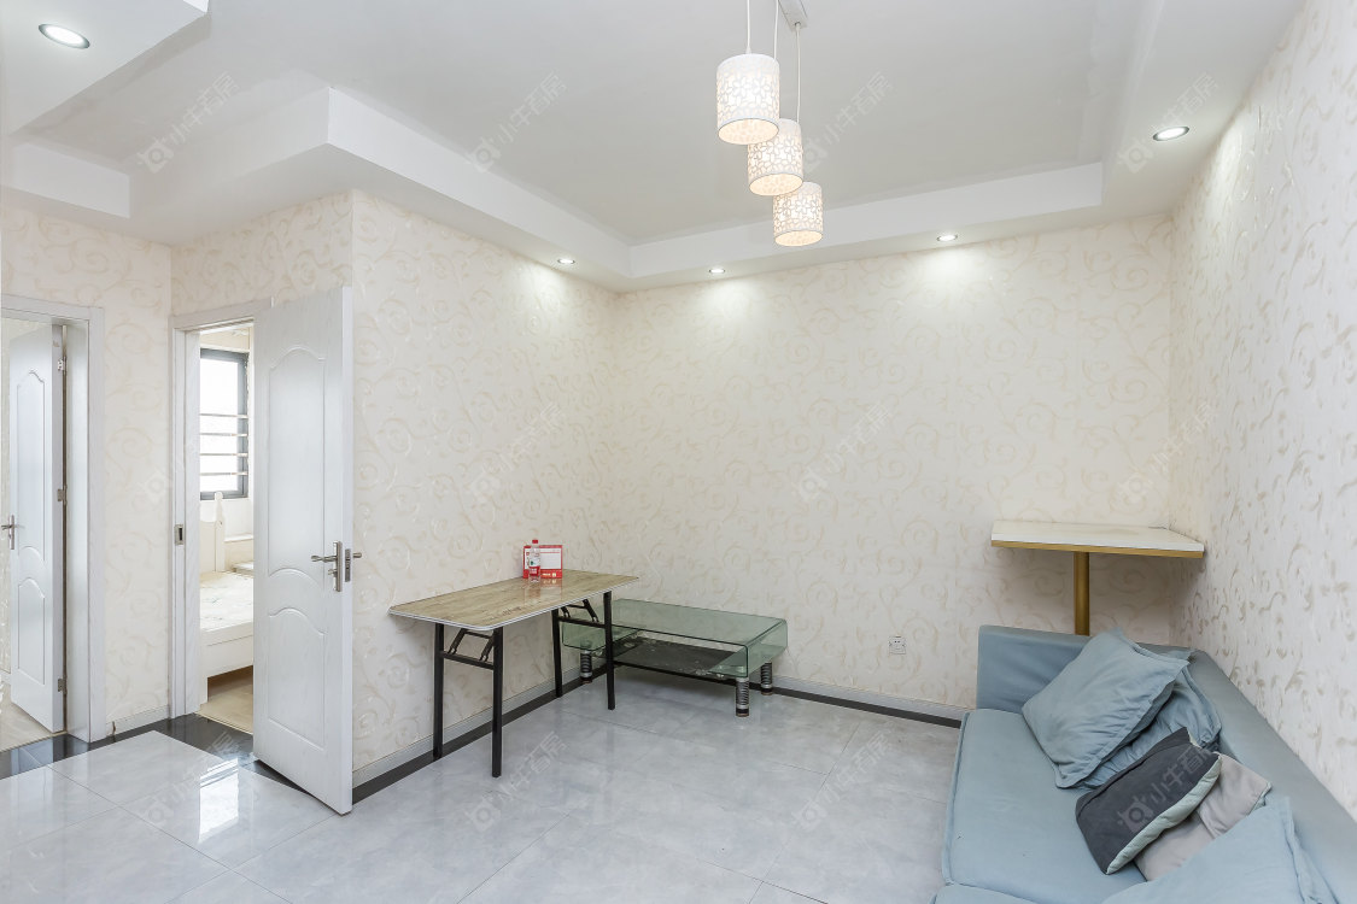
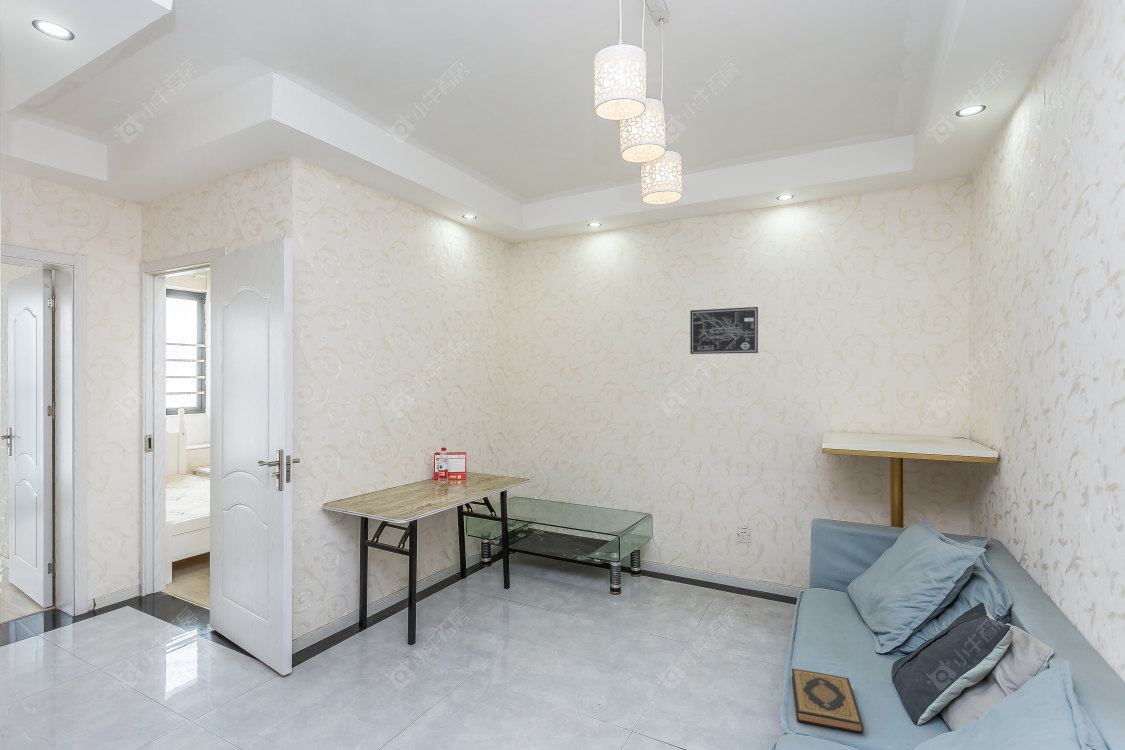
+ hardback book (824, 698)
+ wall art (723, 331)
